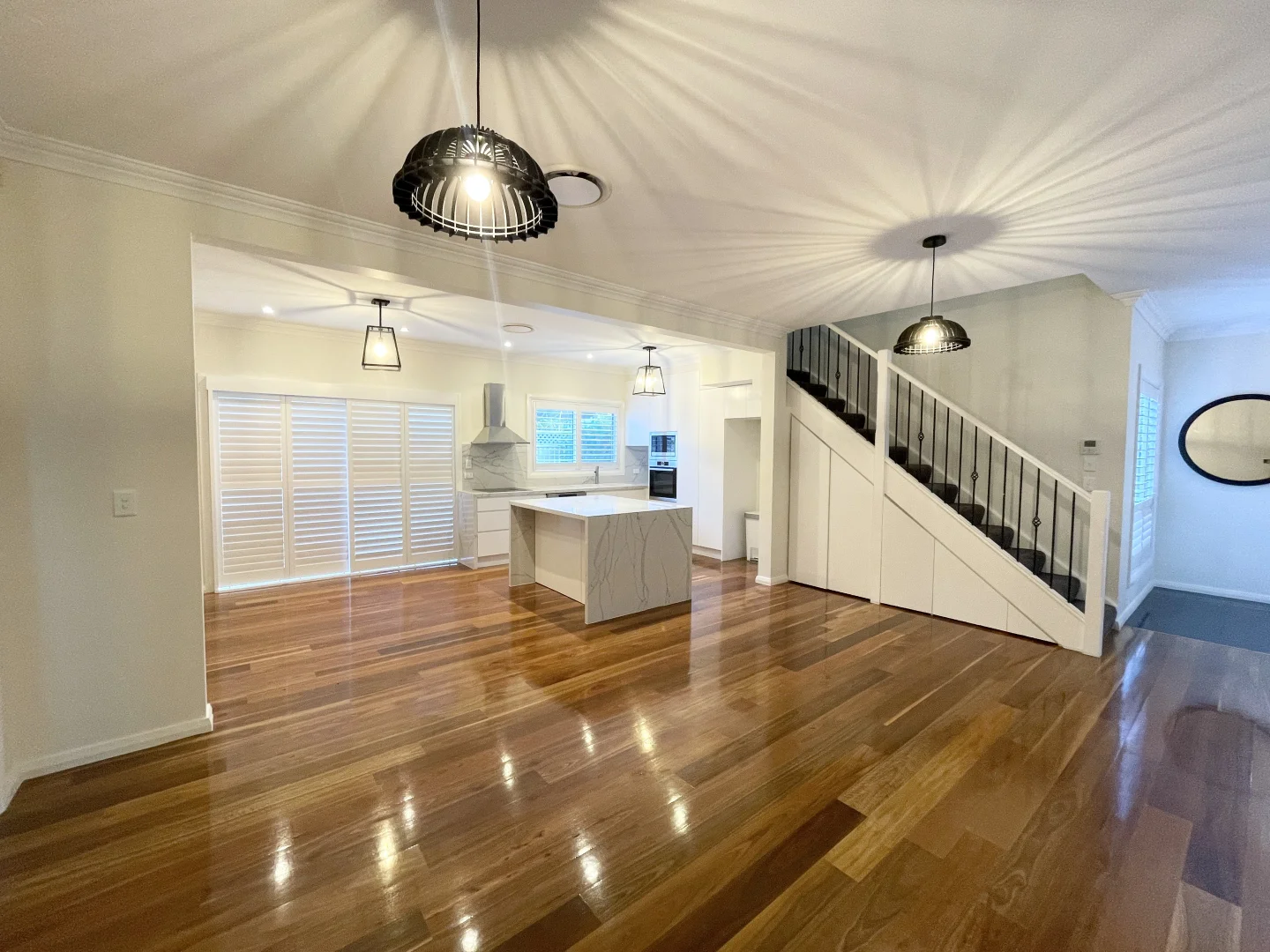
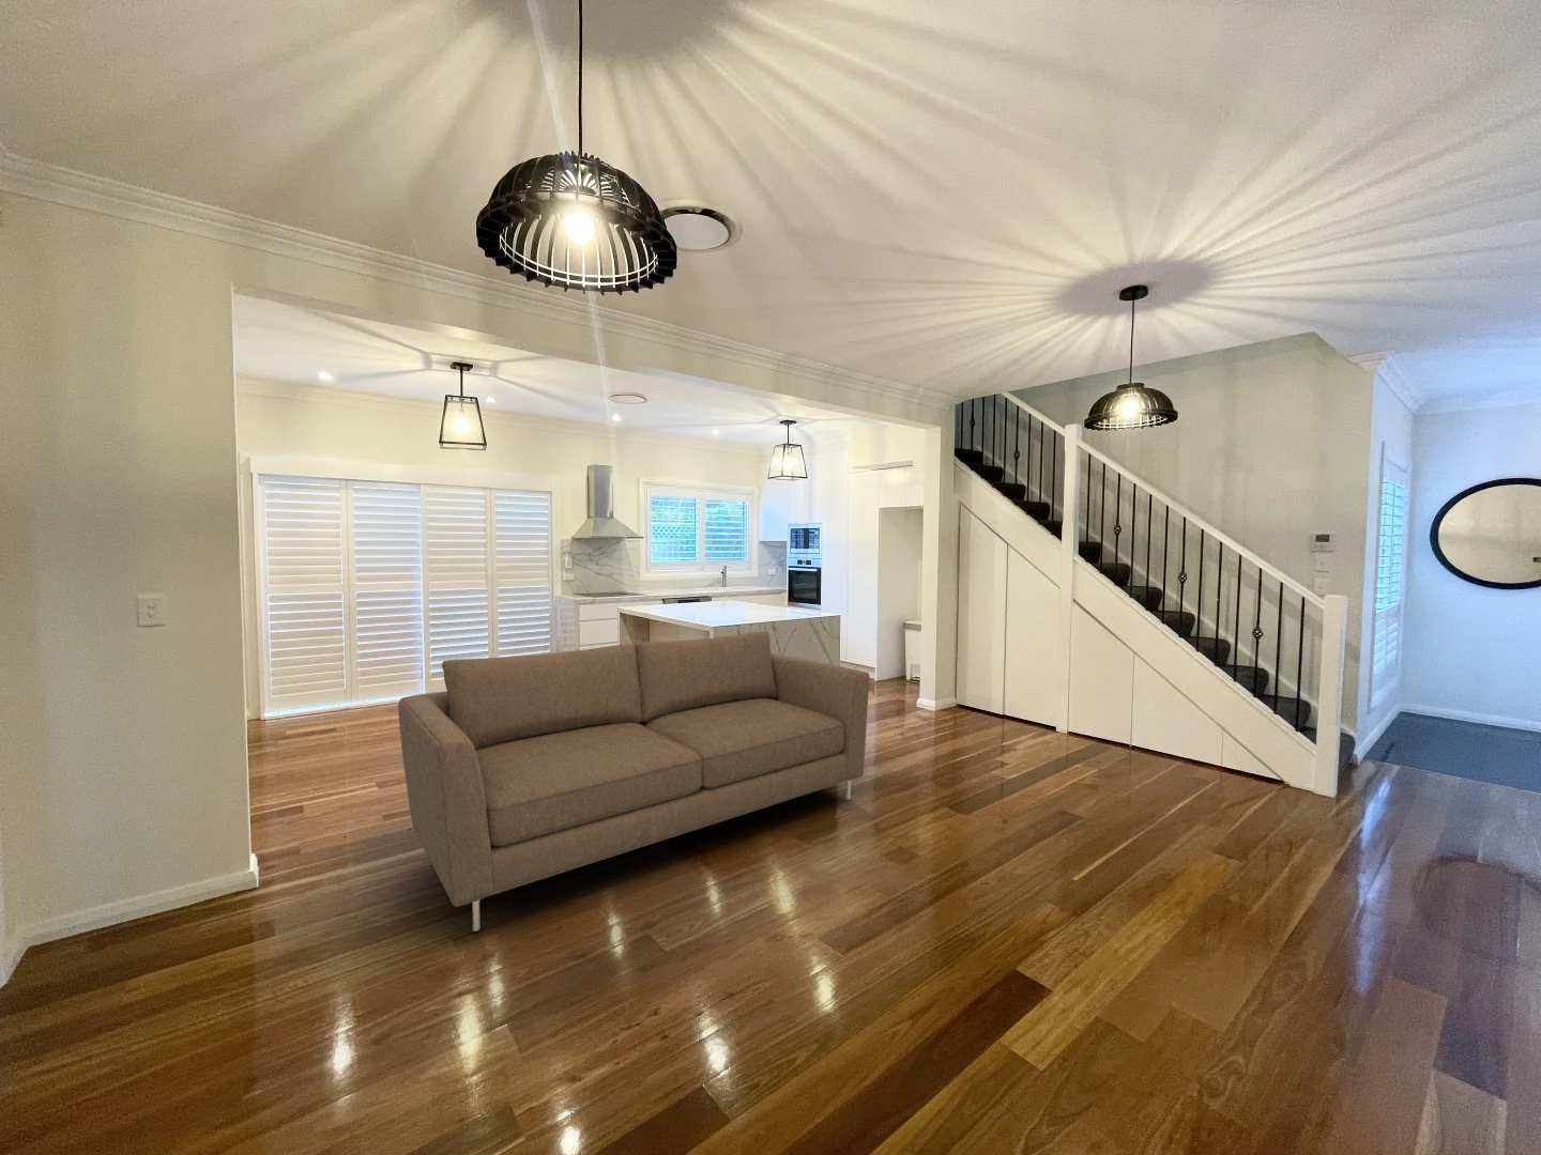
+ sofa (658, 735)
